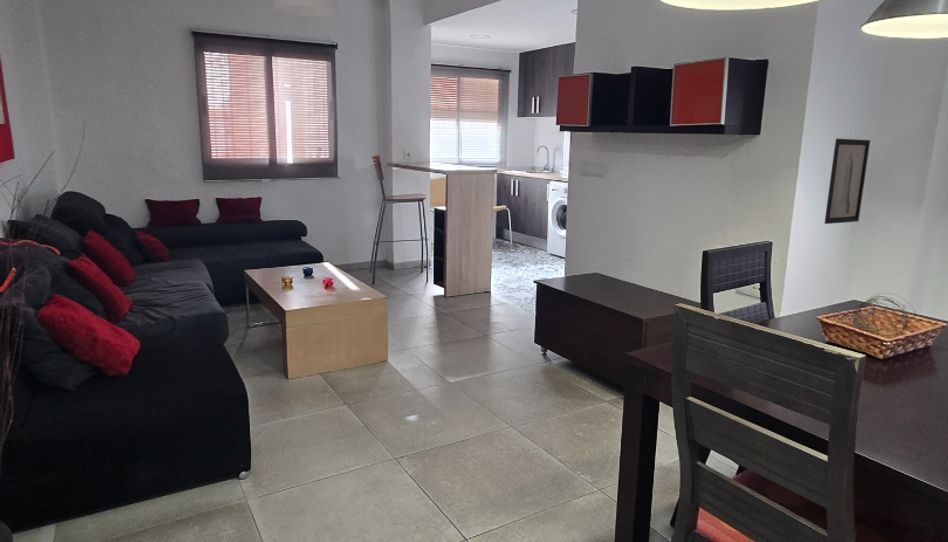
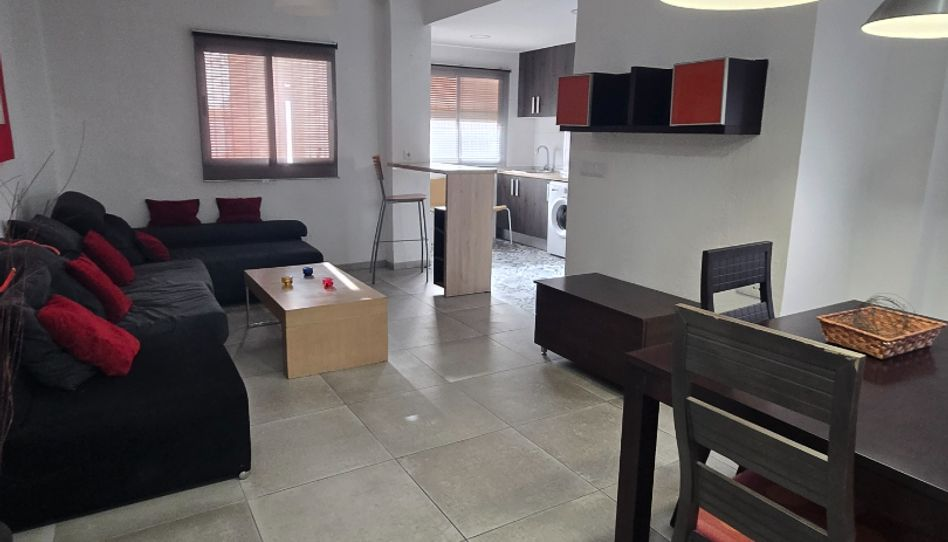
- wall art (847, 181)
